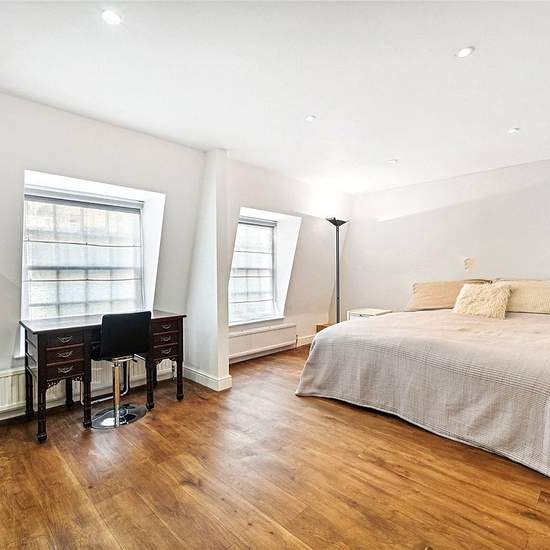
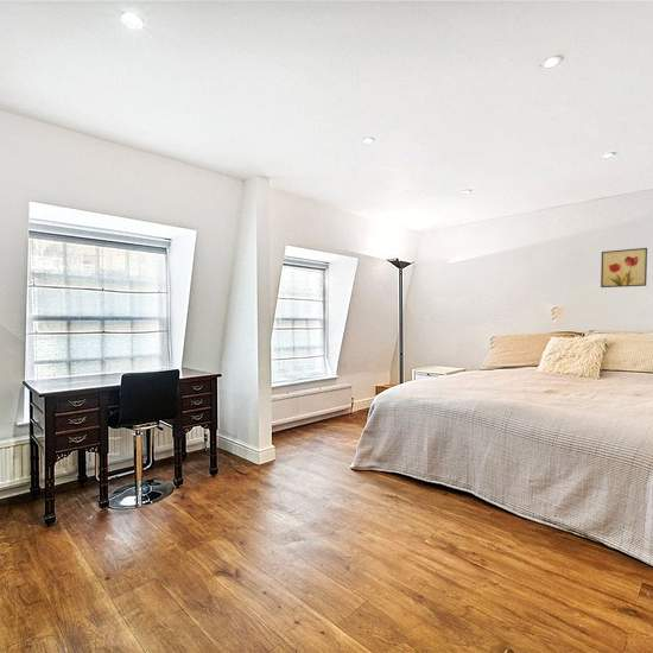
+ wall art (623, 268)
